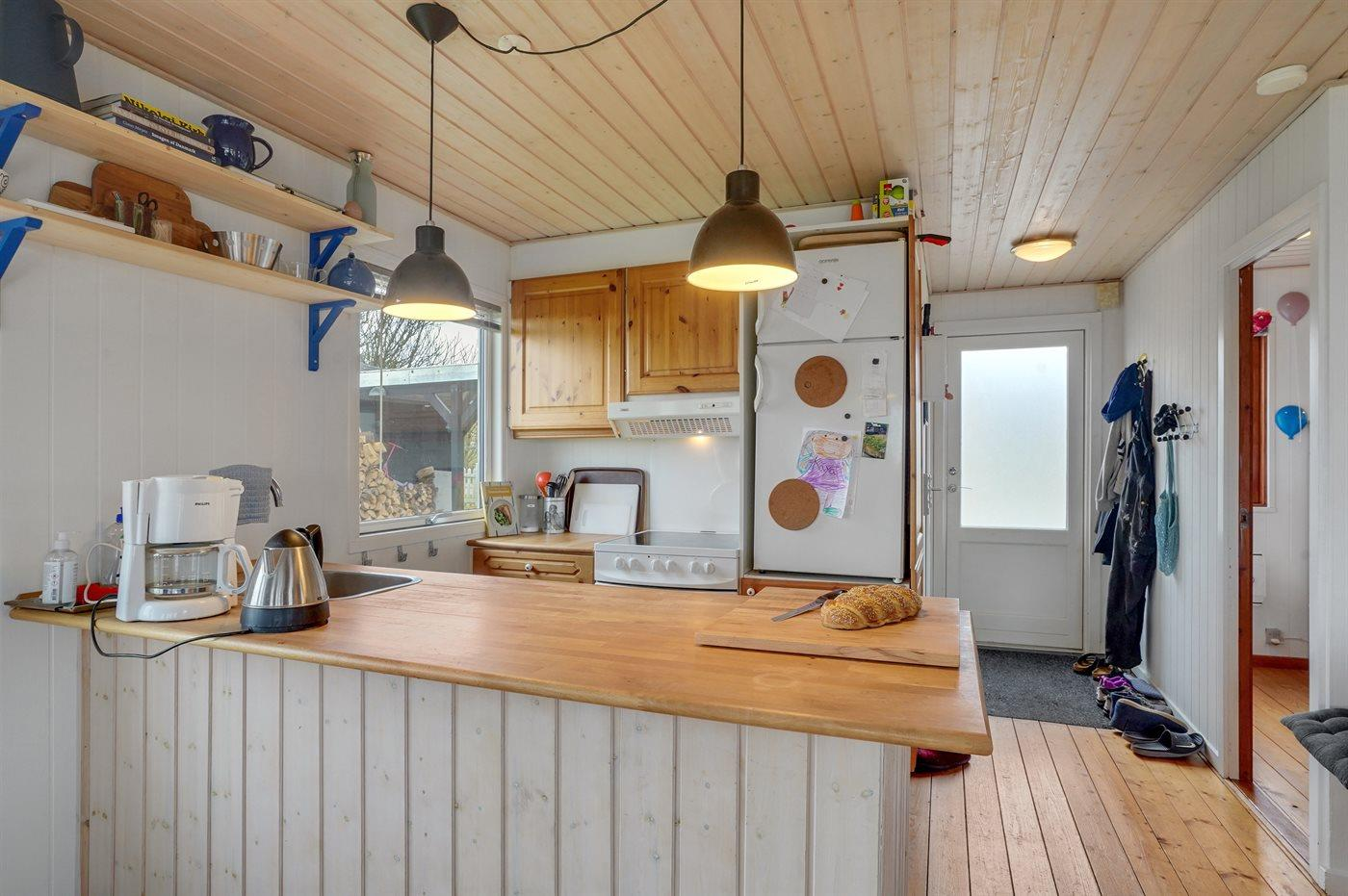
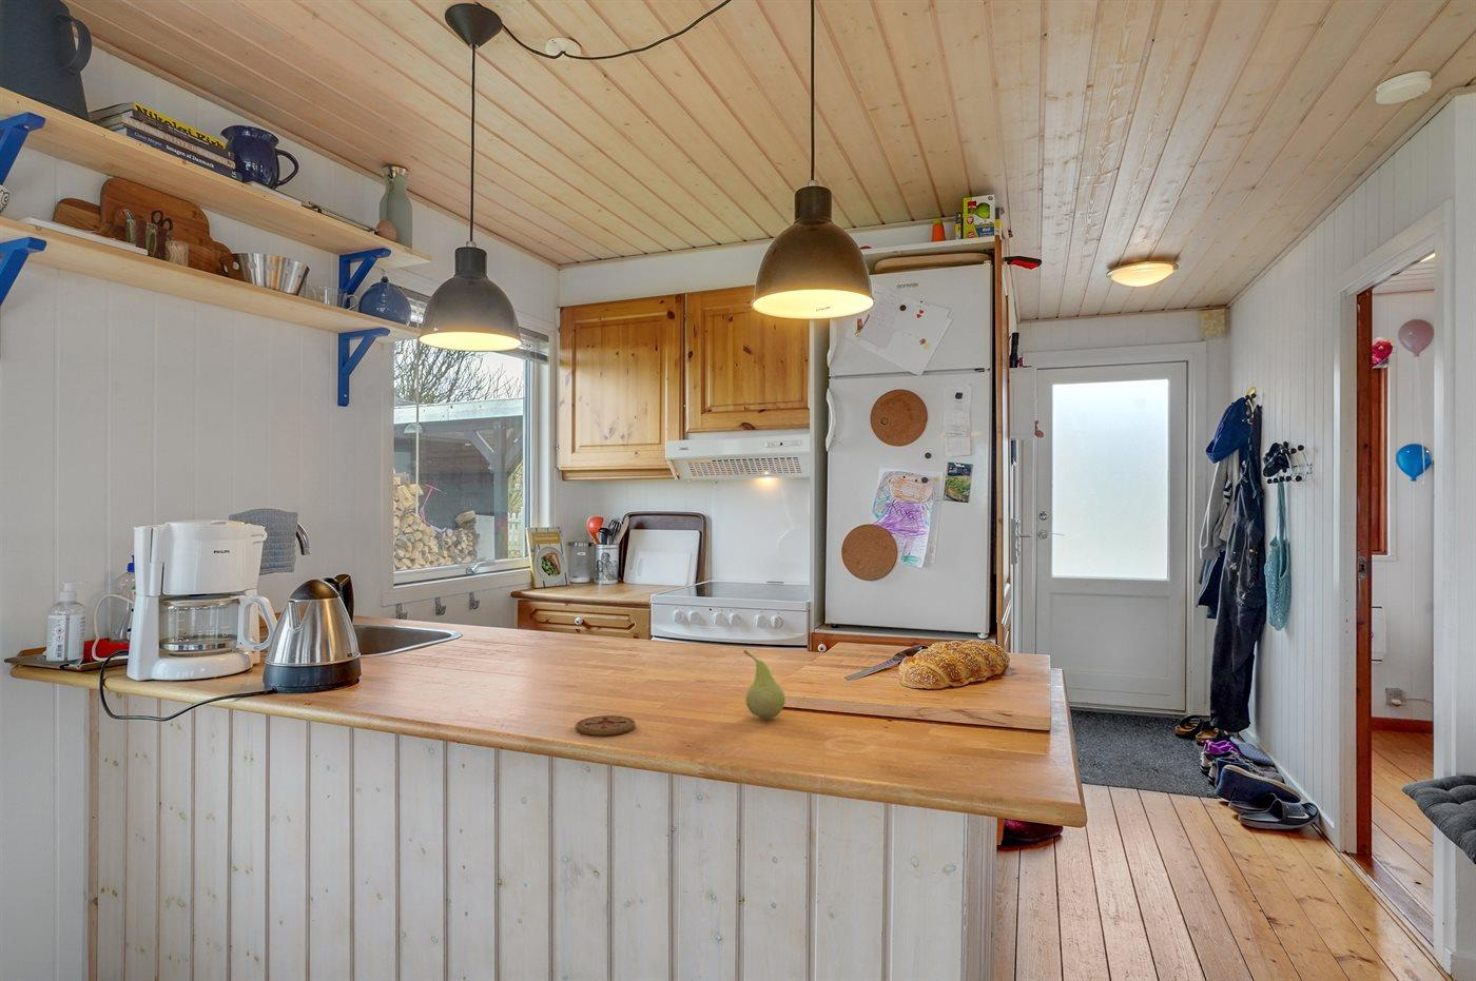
+ coaster (606, 725)
+ fruit (762, 684)
